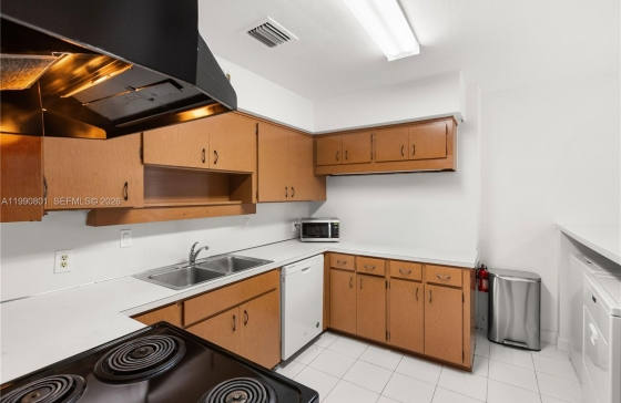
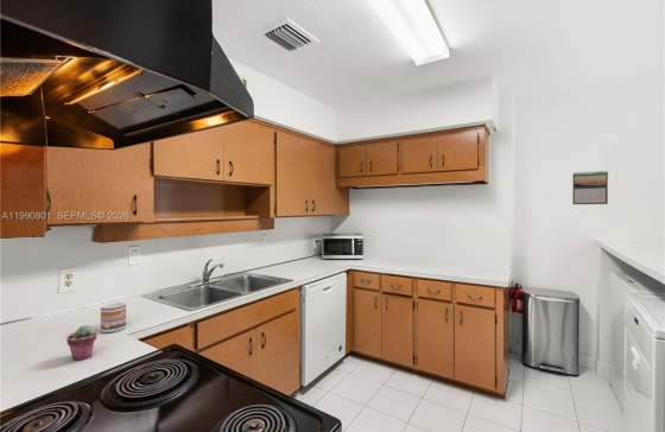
+ calendar (589, 188)
+ potted succulent (82, 341)
+ mug (114, 316)
